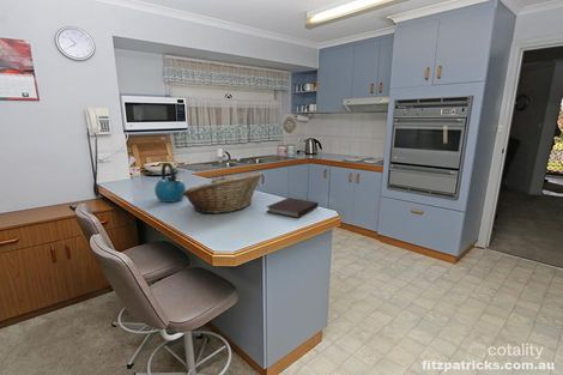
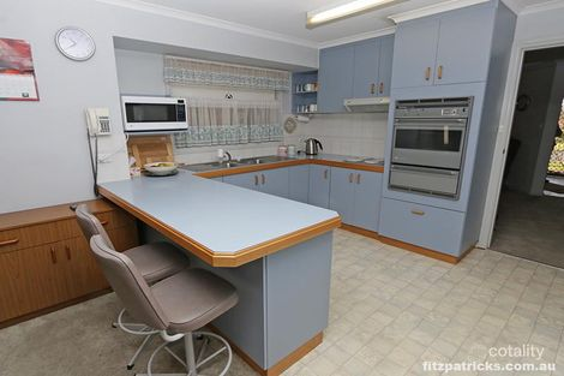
- notebook (292, 206)
- kettle (170, 181)
- fruit basket (225, 189)
